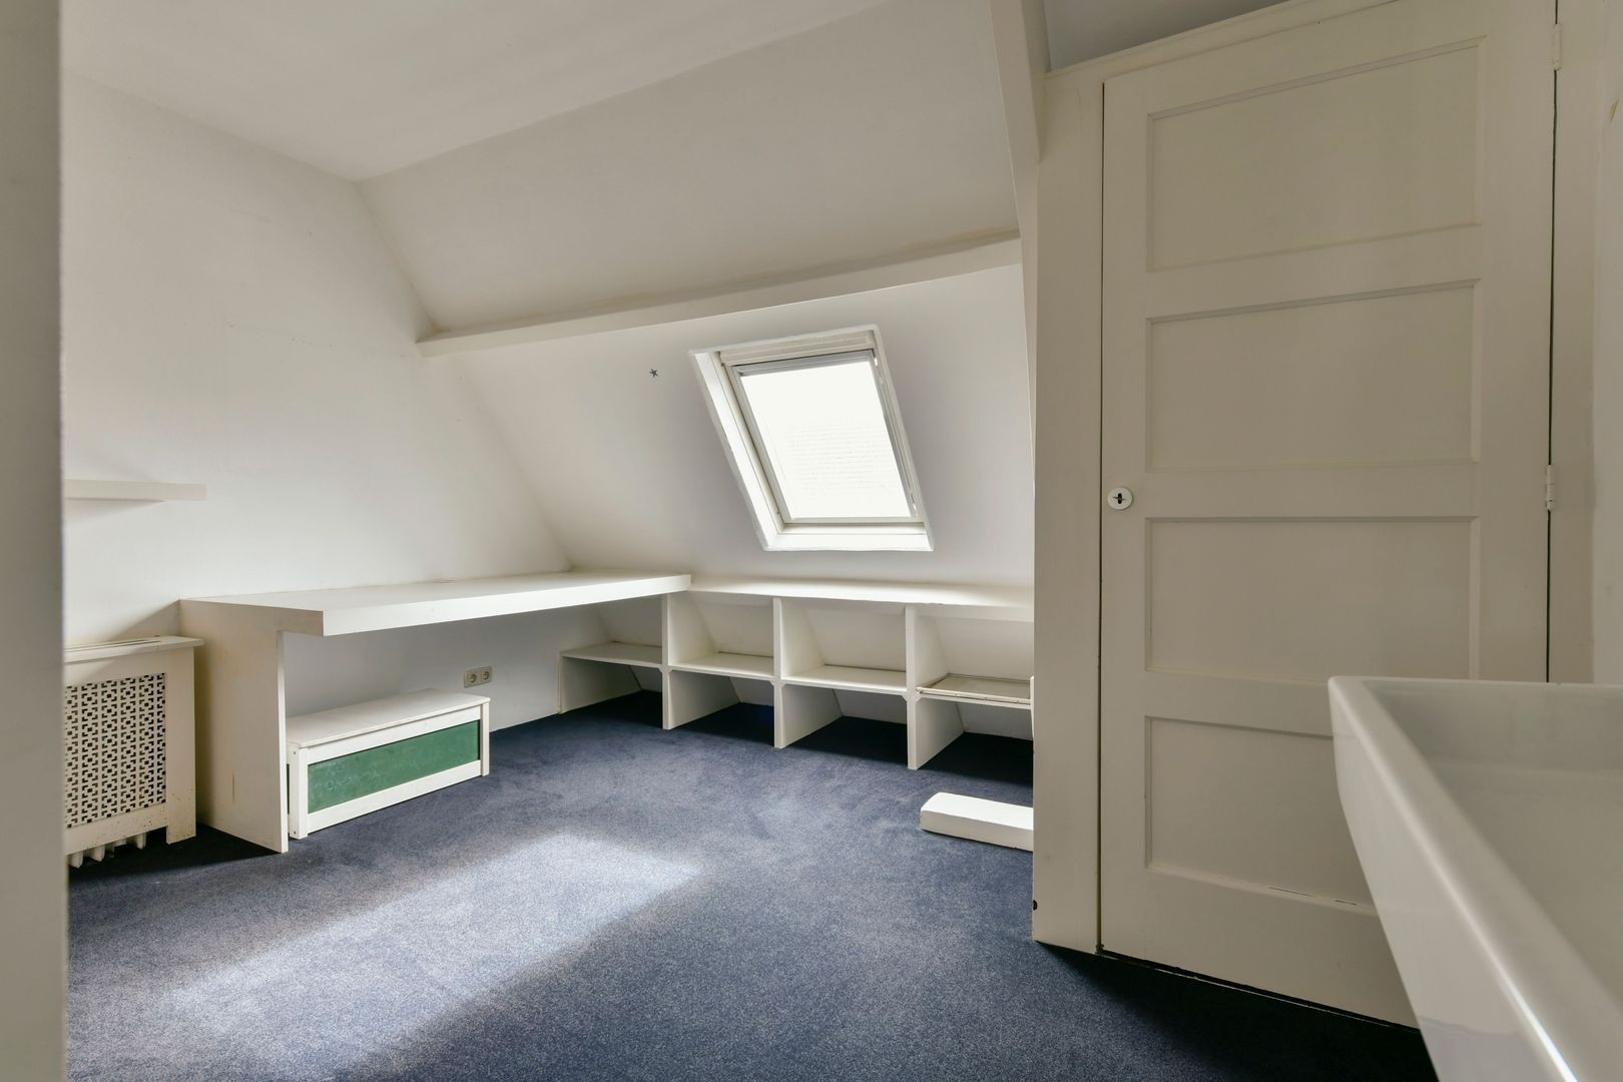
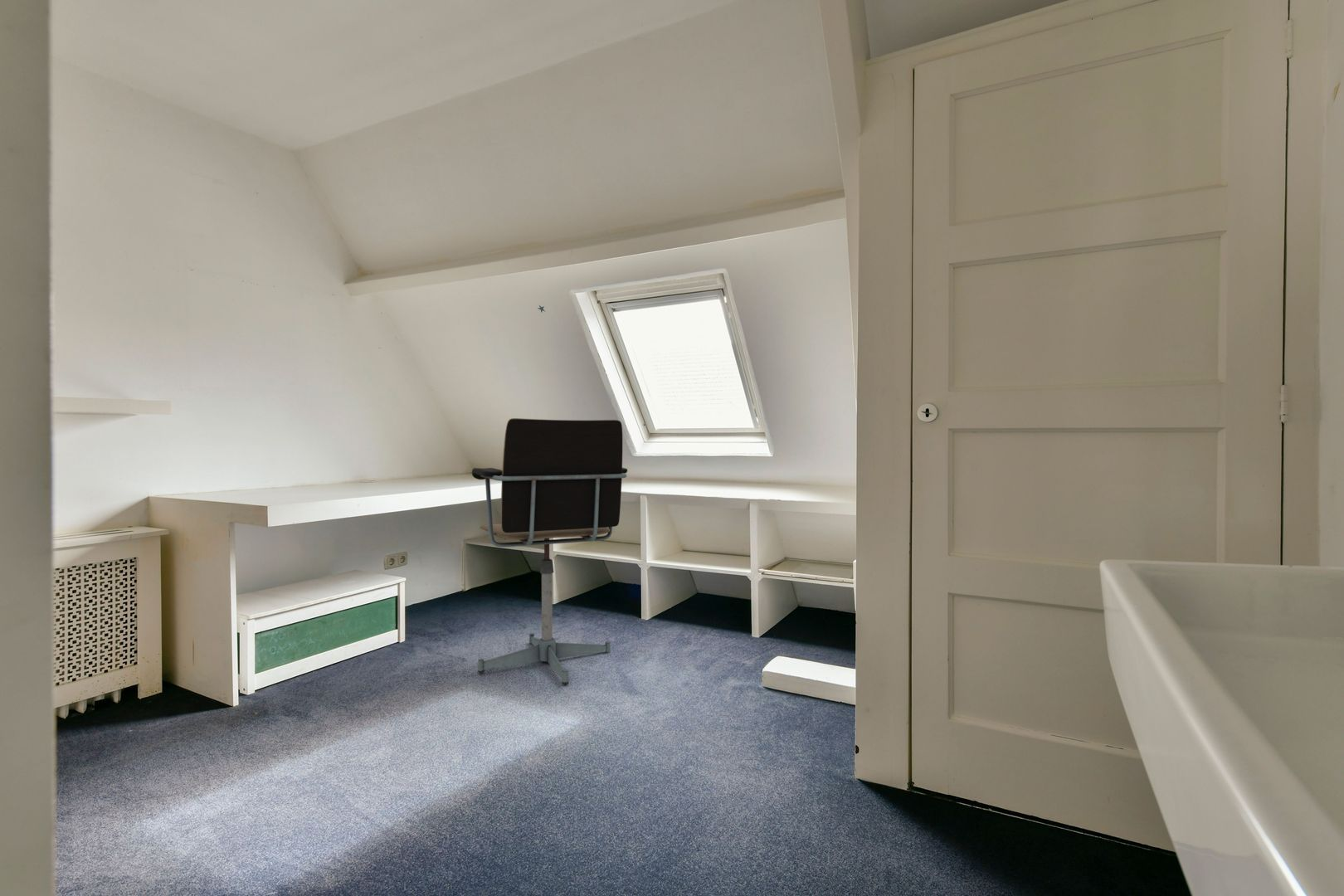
+ office chair (550, 543)
